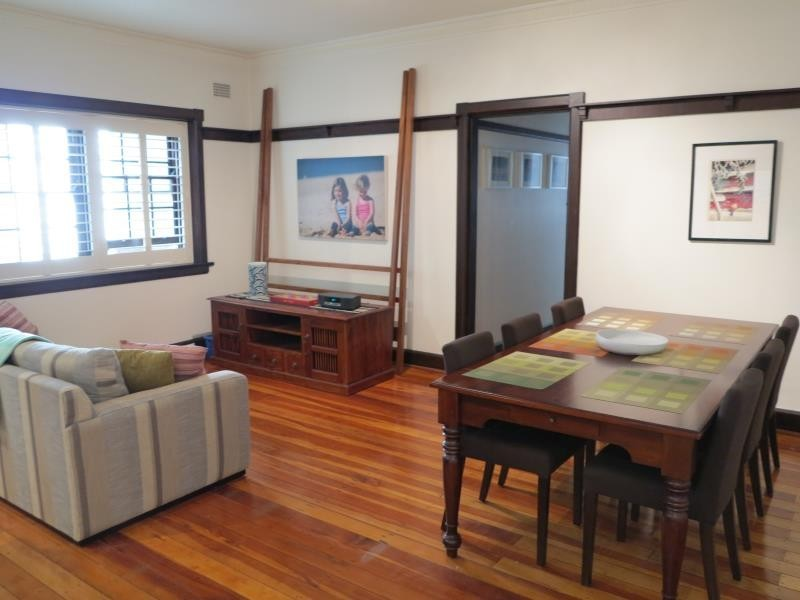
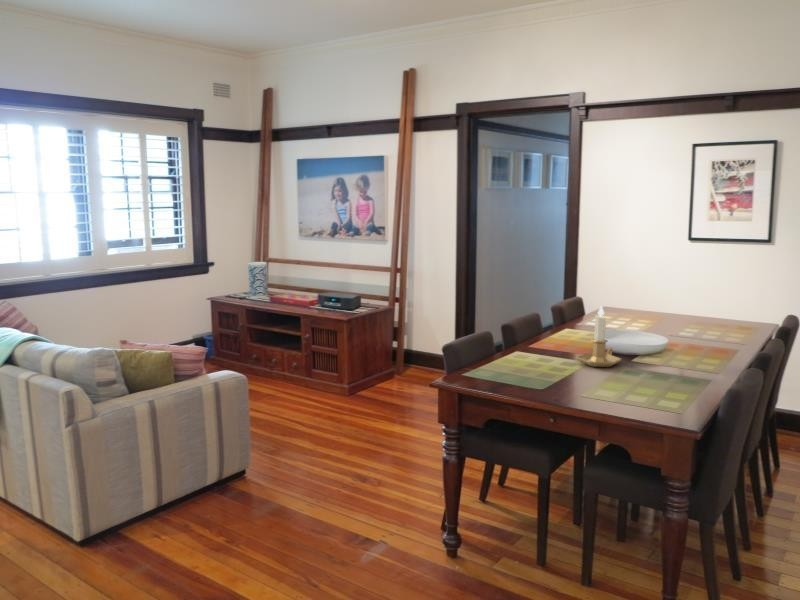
+ candlestick (601, 333)
